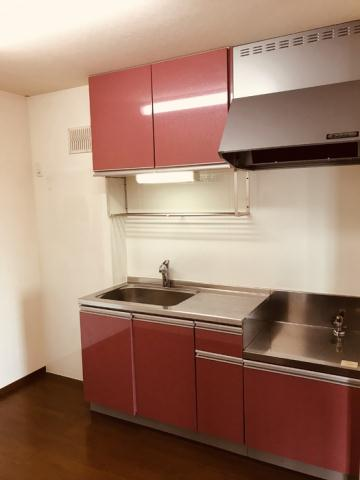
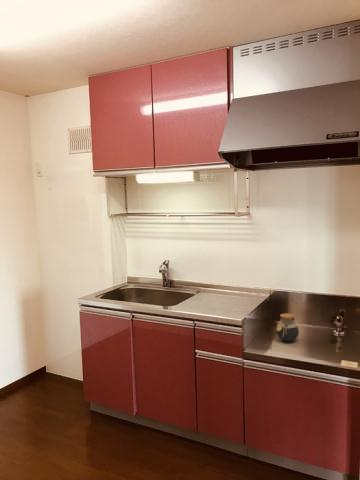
+ jar (286, 328)
